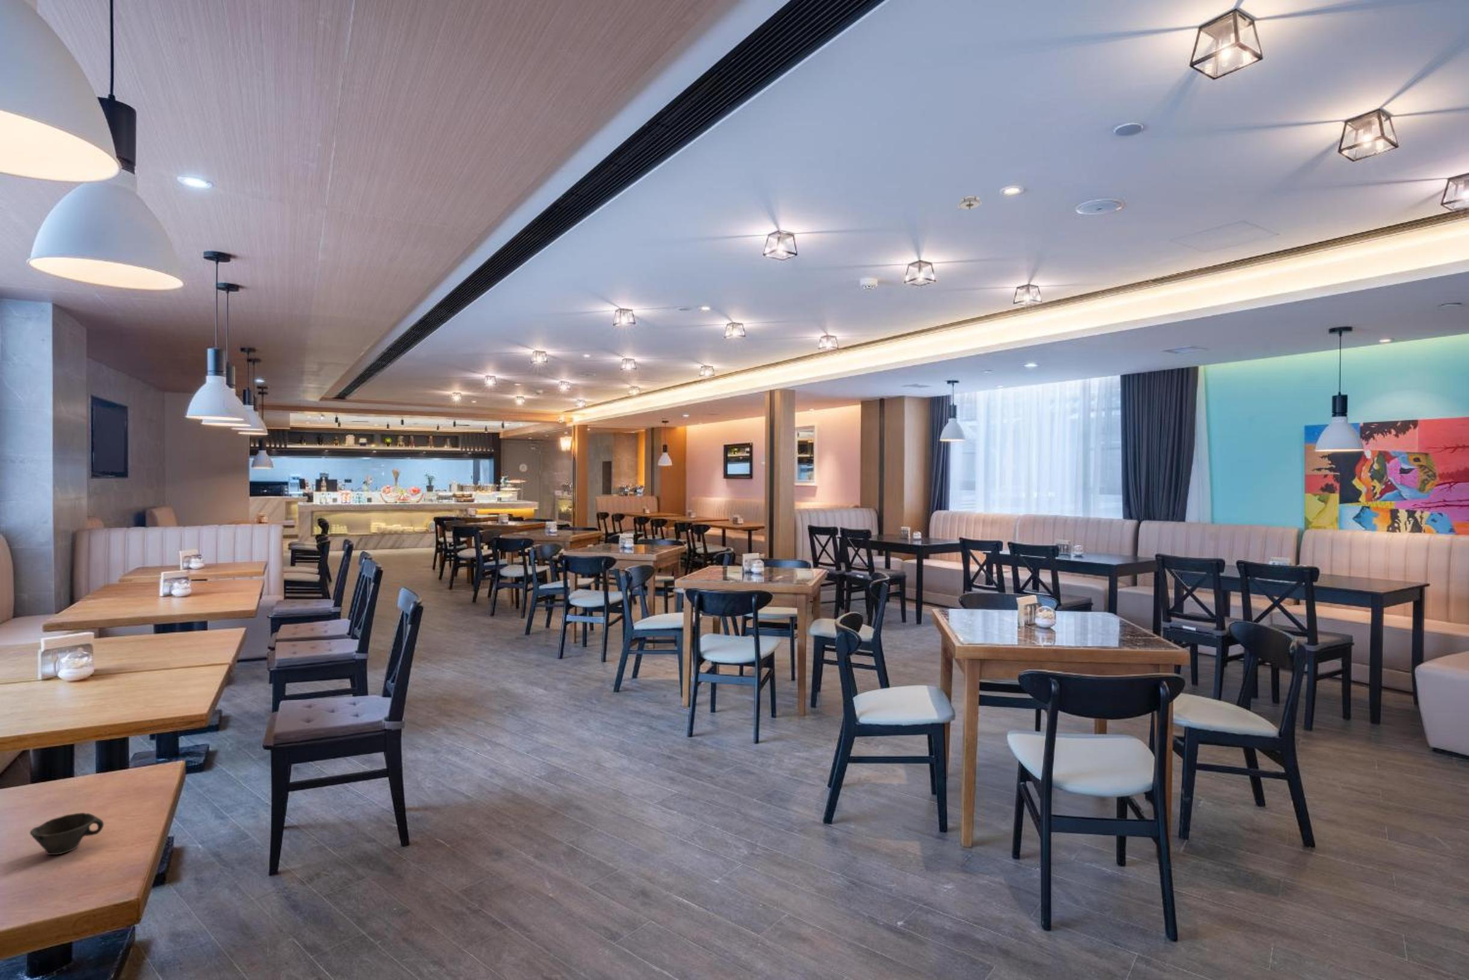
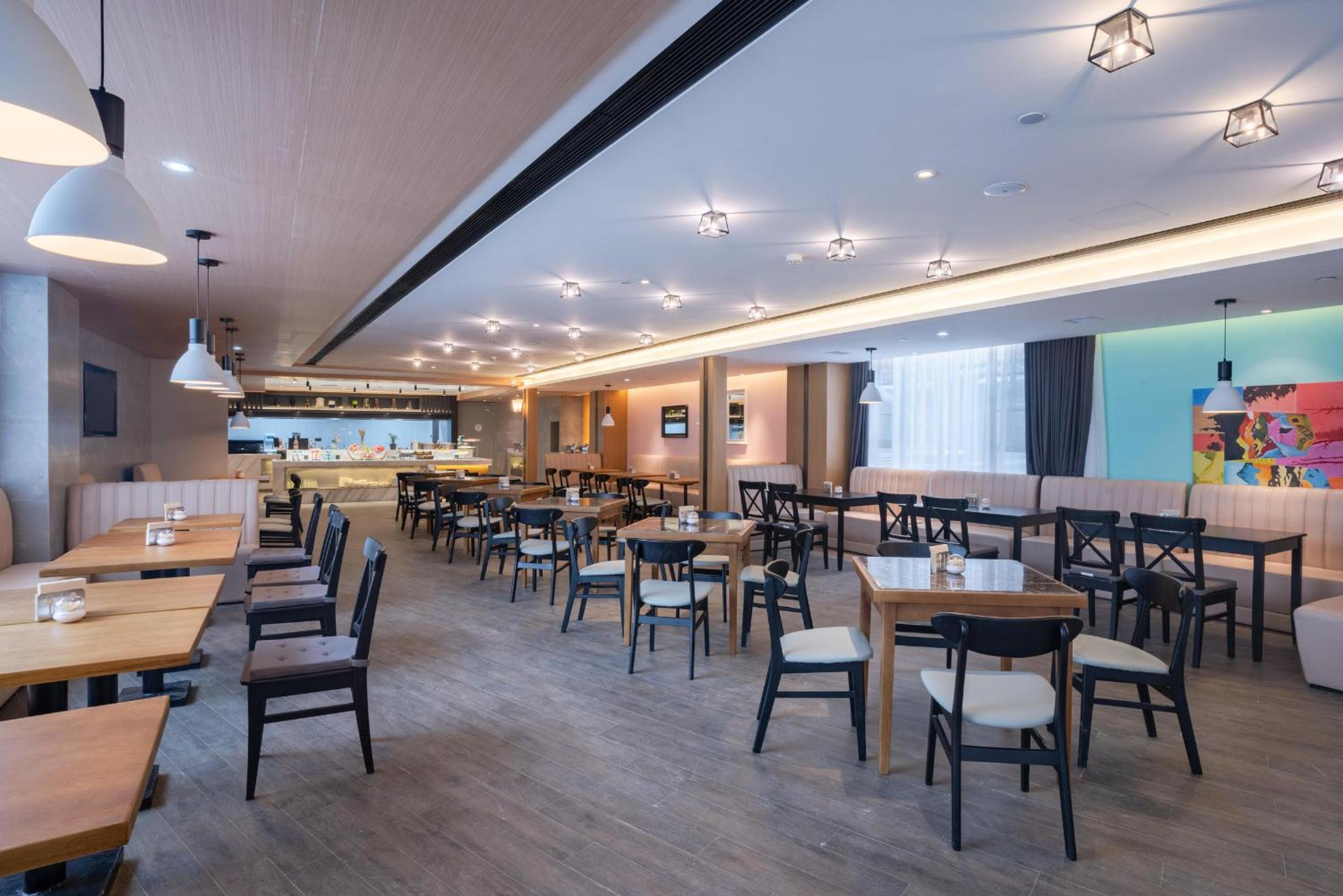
- smoke detector (969, 202)
- cup (67, 836)
